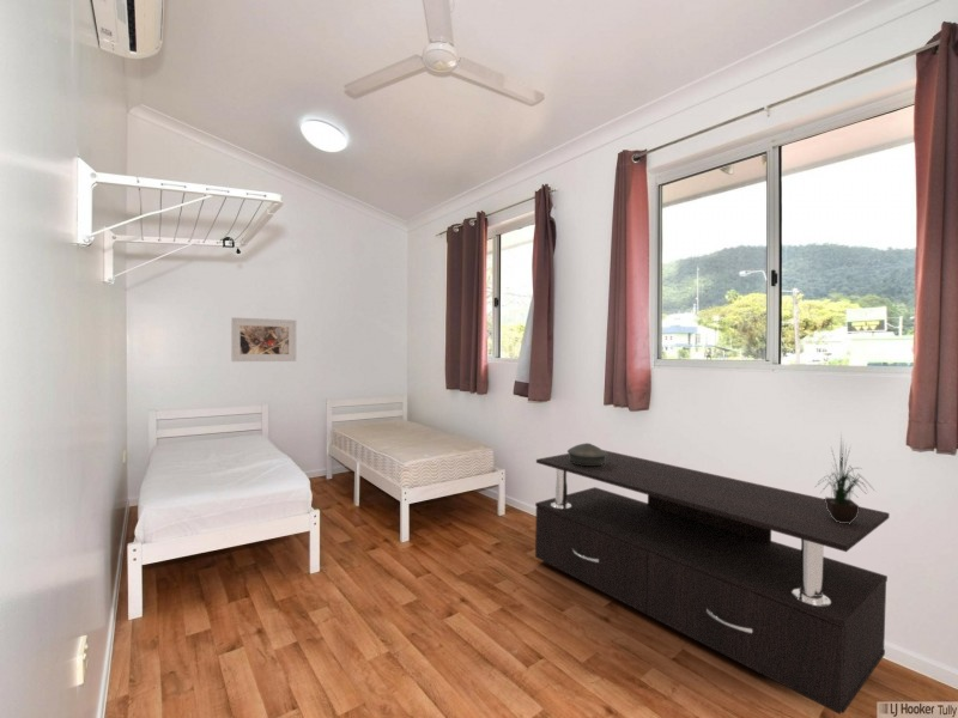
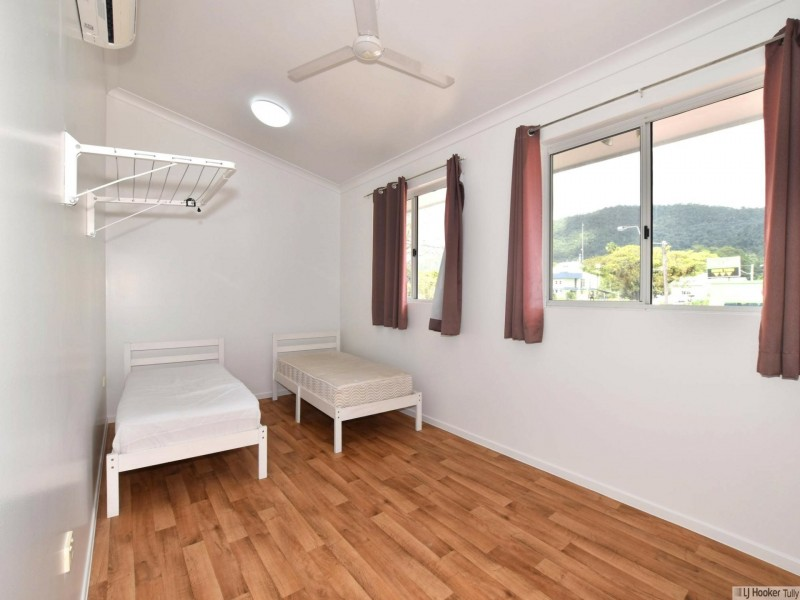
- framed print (265, 340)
- potted plant (845, 475)
- decorative box (587, 452)
- coffee table (677, 542)
